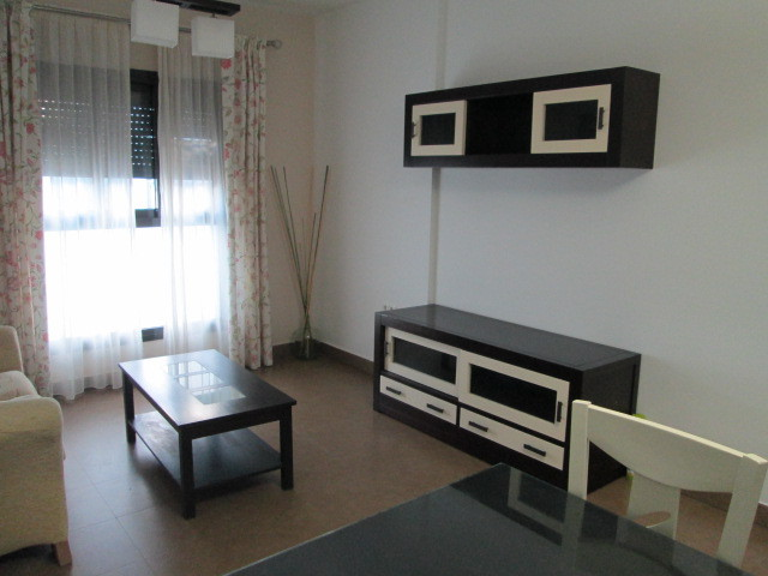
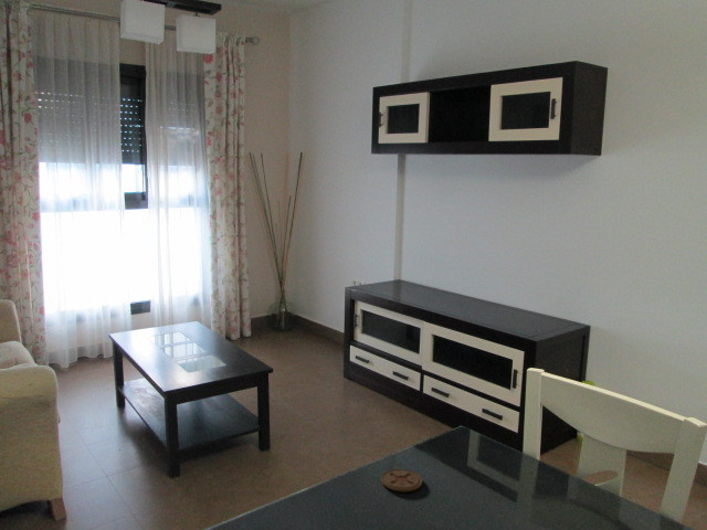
+ coaster (401, 479)
